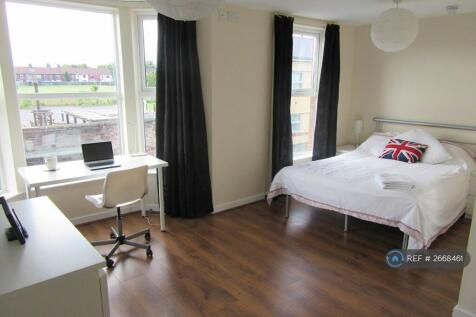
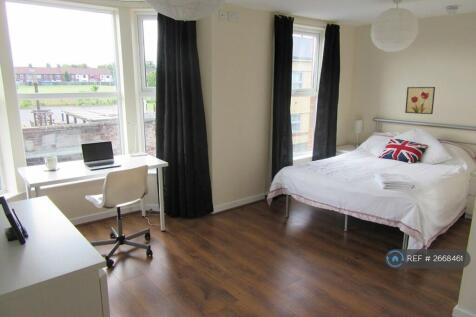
+ wall art (419, 100)
